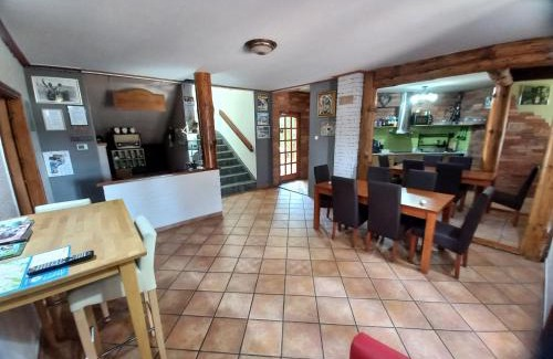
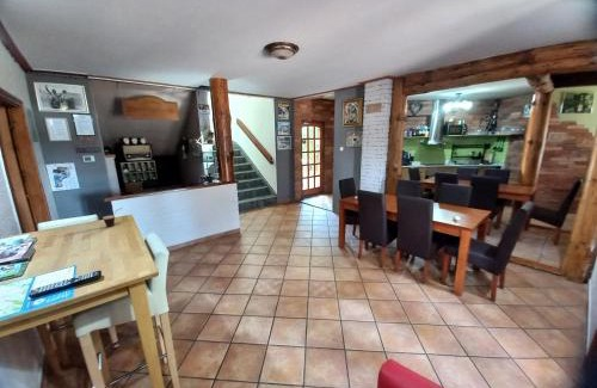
+ cup (113, 216)
